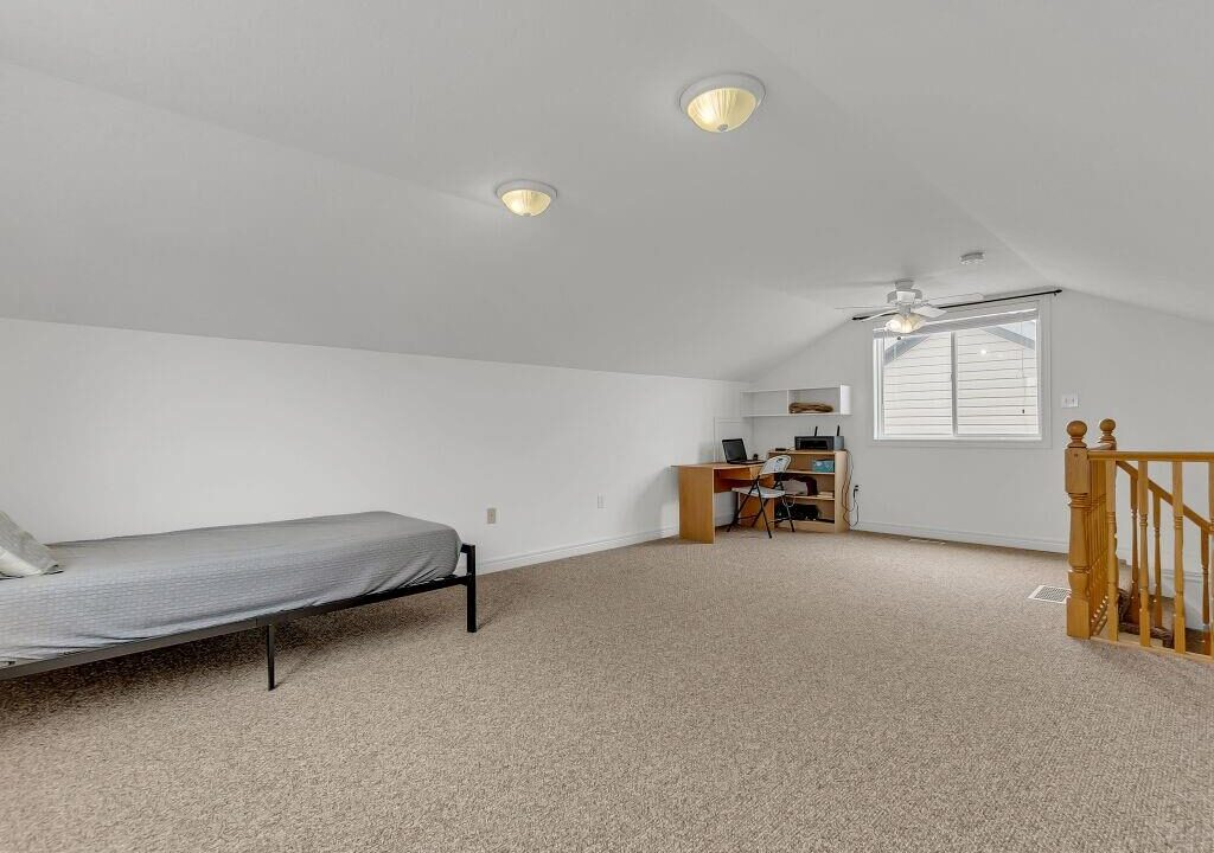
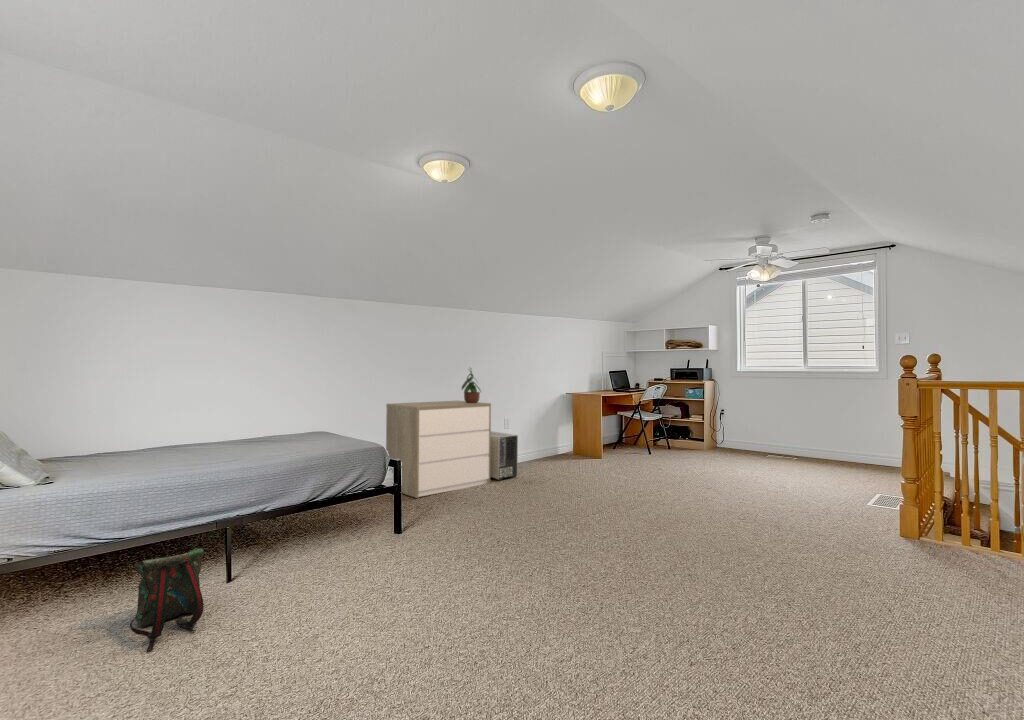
+ backpack (170, 591)
+ potted plant (471, 384)
+ air purifier (491, 454)
+ dresser (439, 444)
